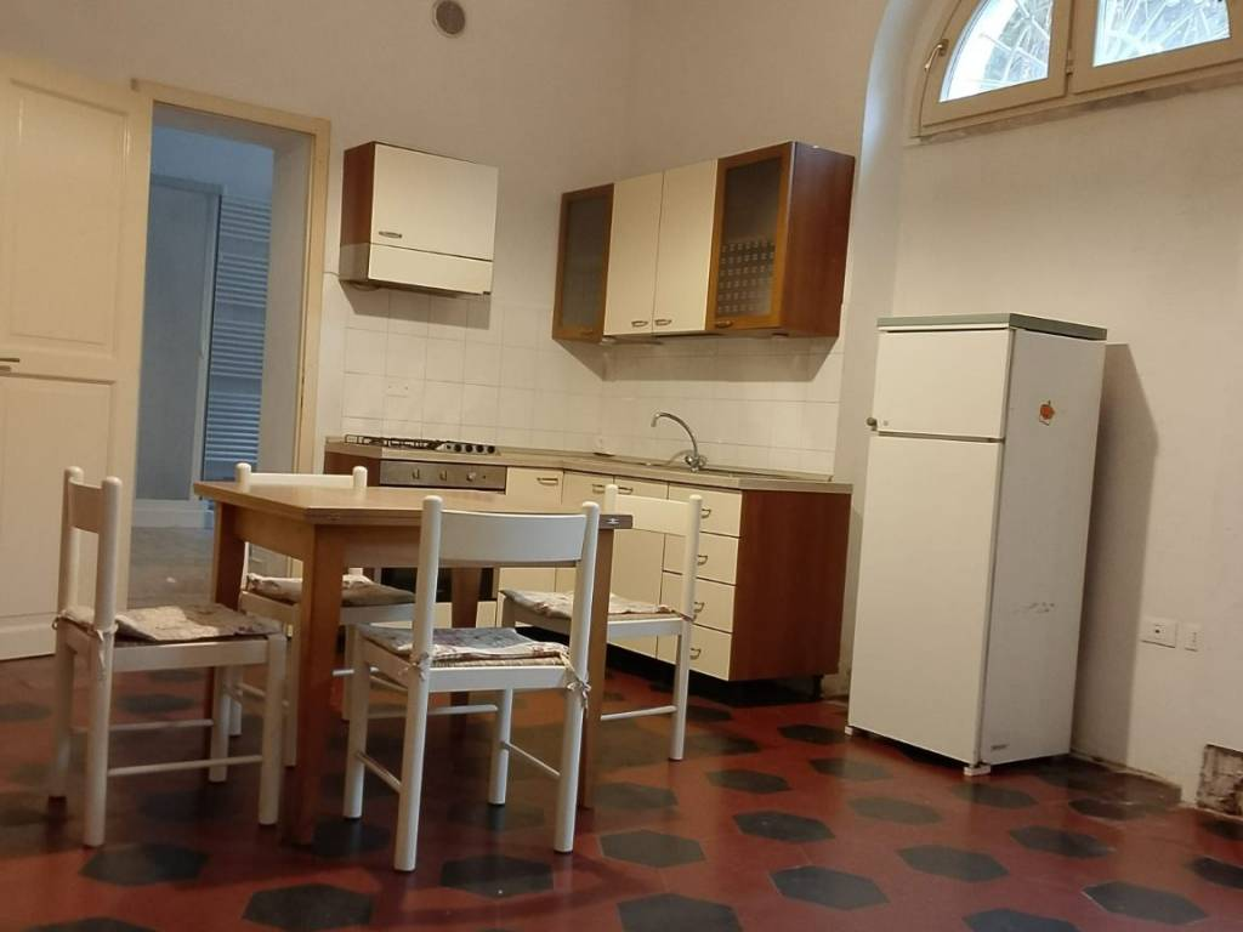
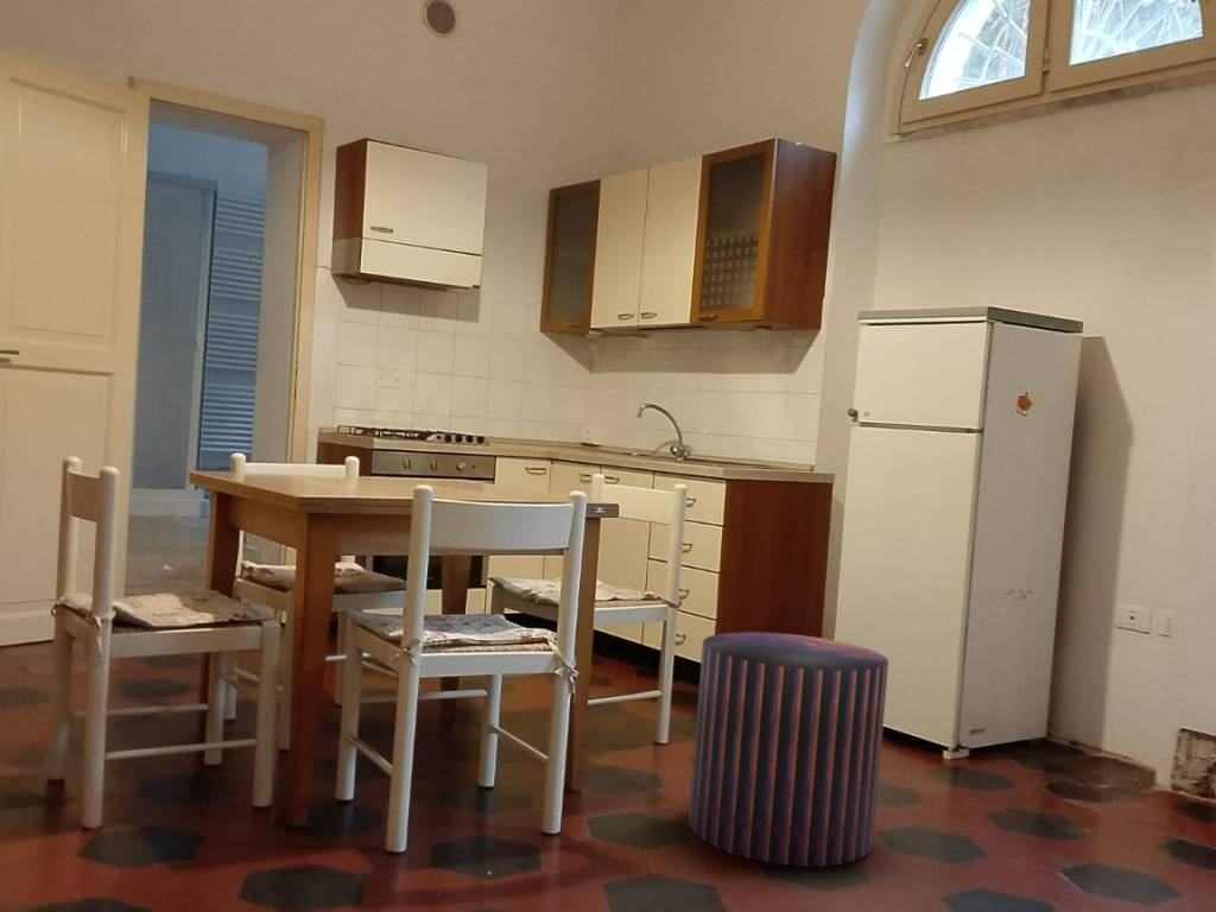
+ stool (786, 740)
